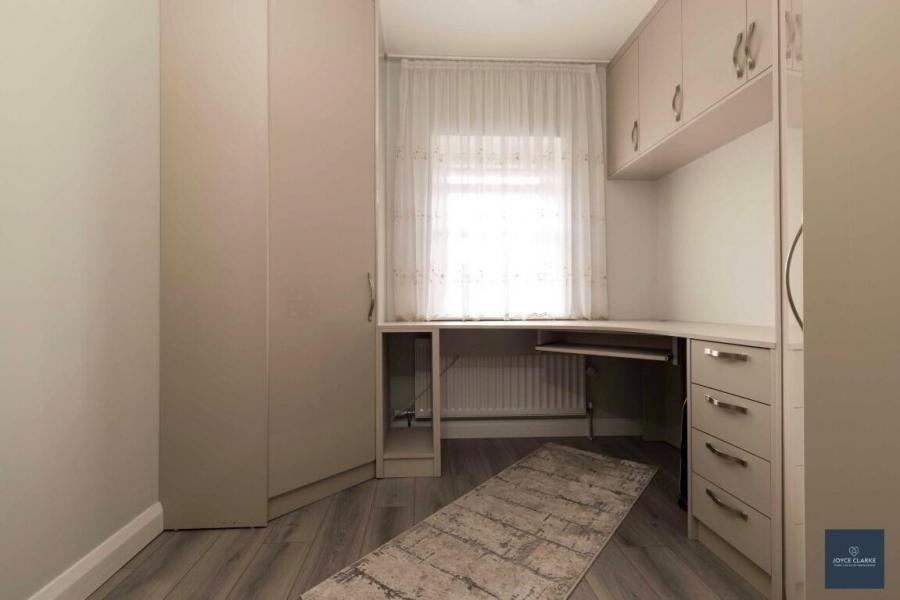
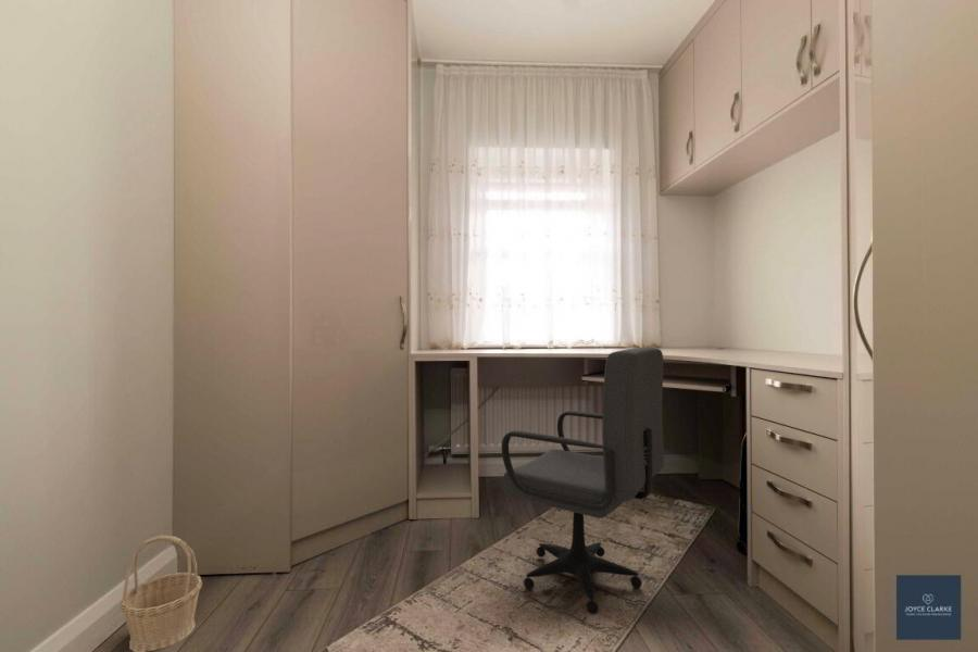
+ basket (162, 585)
+ office chair (581, 463)
